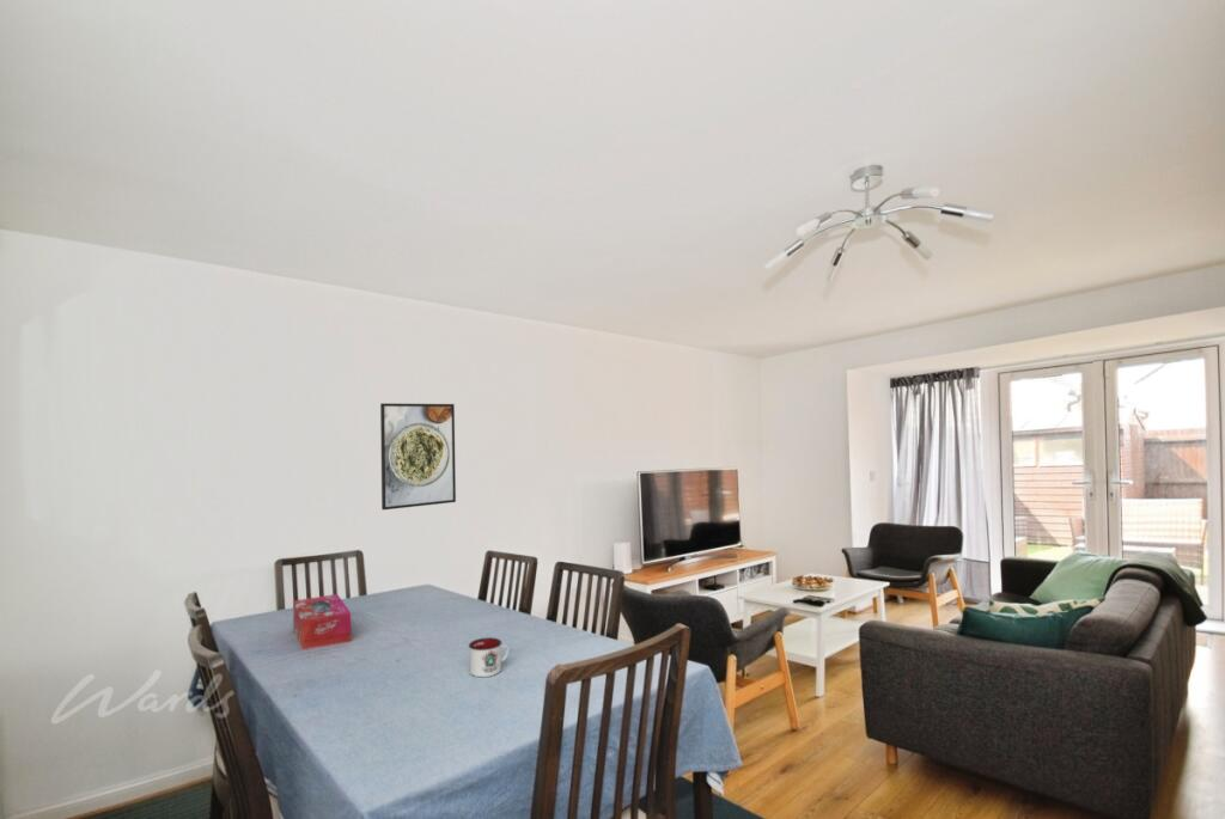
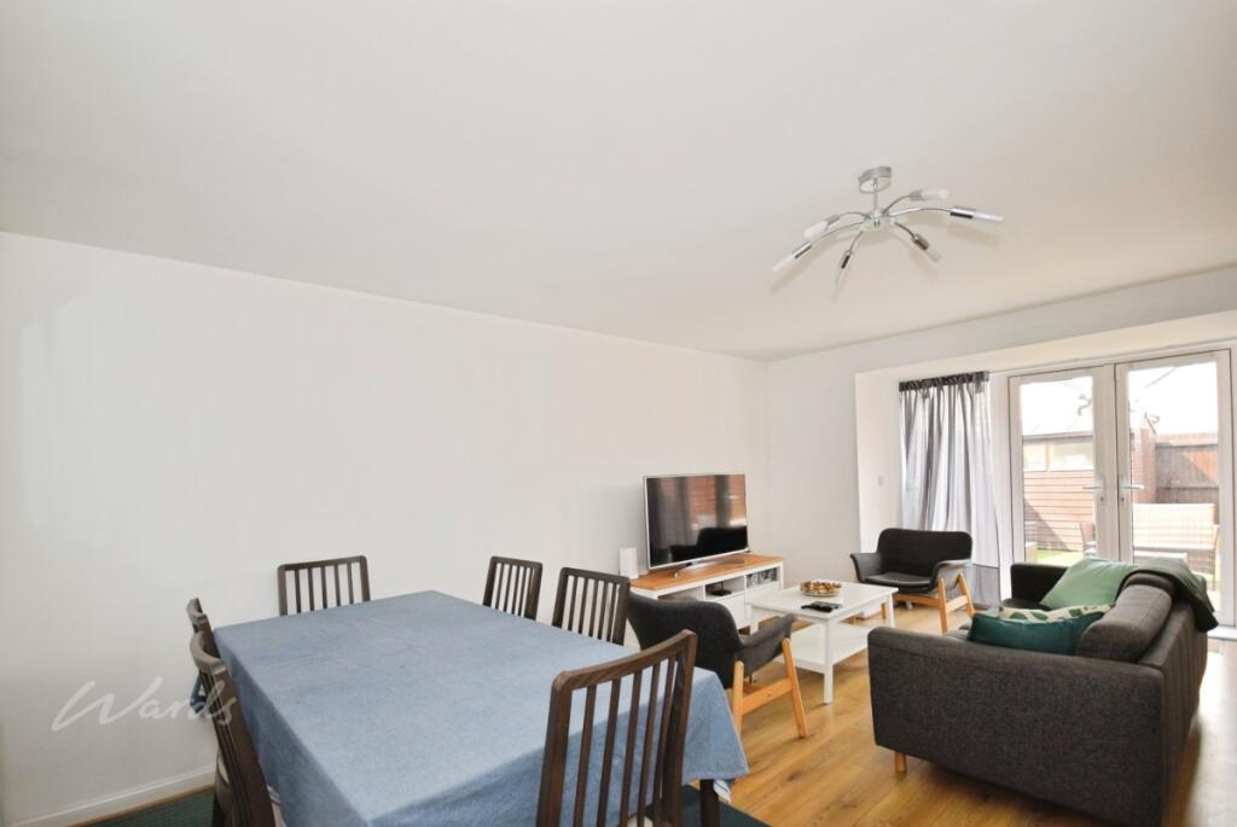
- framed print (419, 454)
- tissue box (321, 619)
- mug (489, 656)
